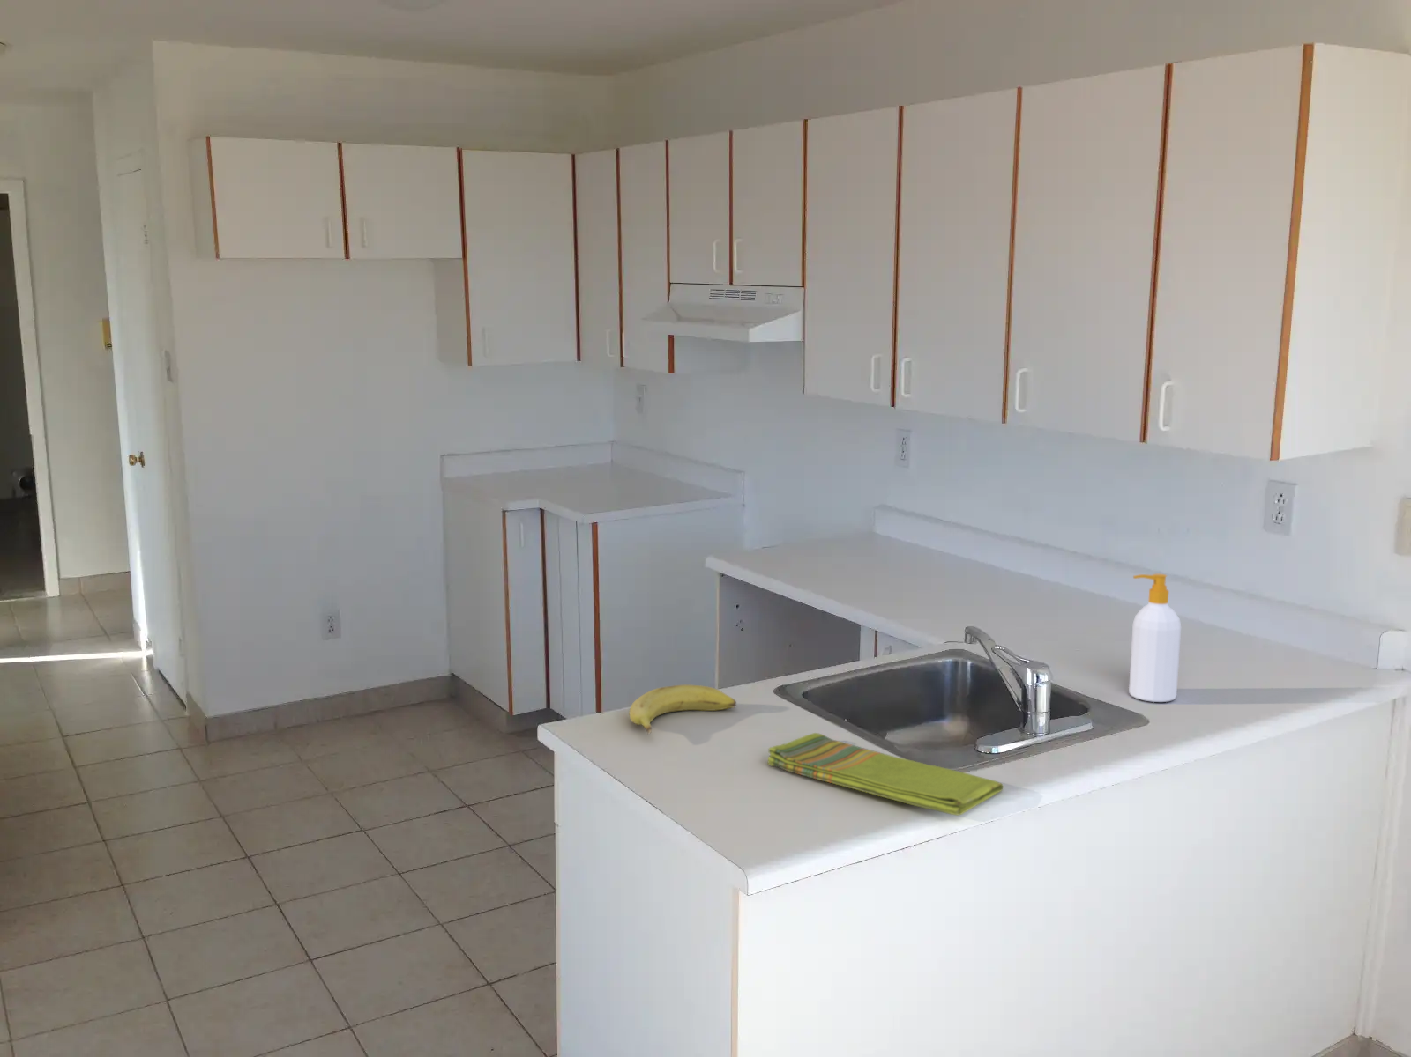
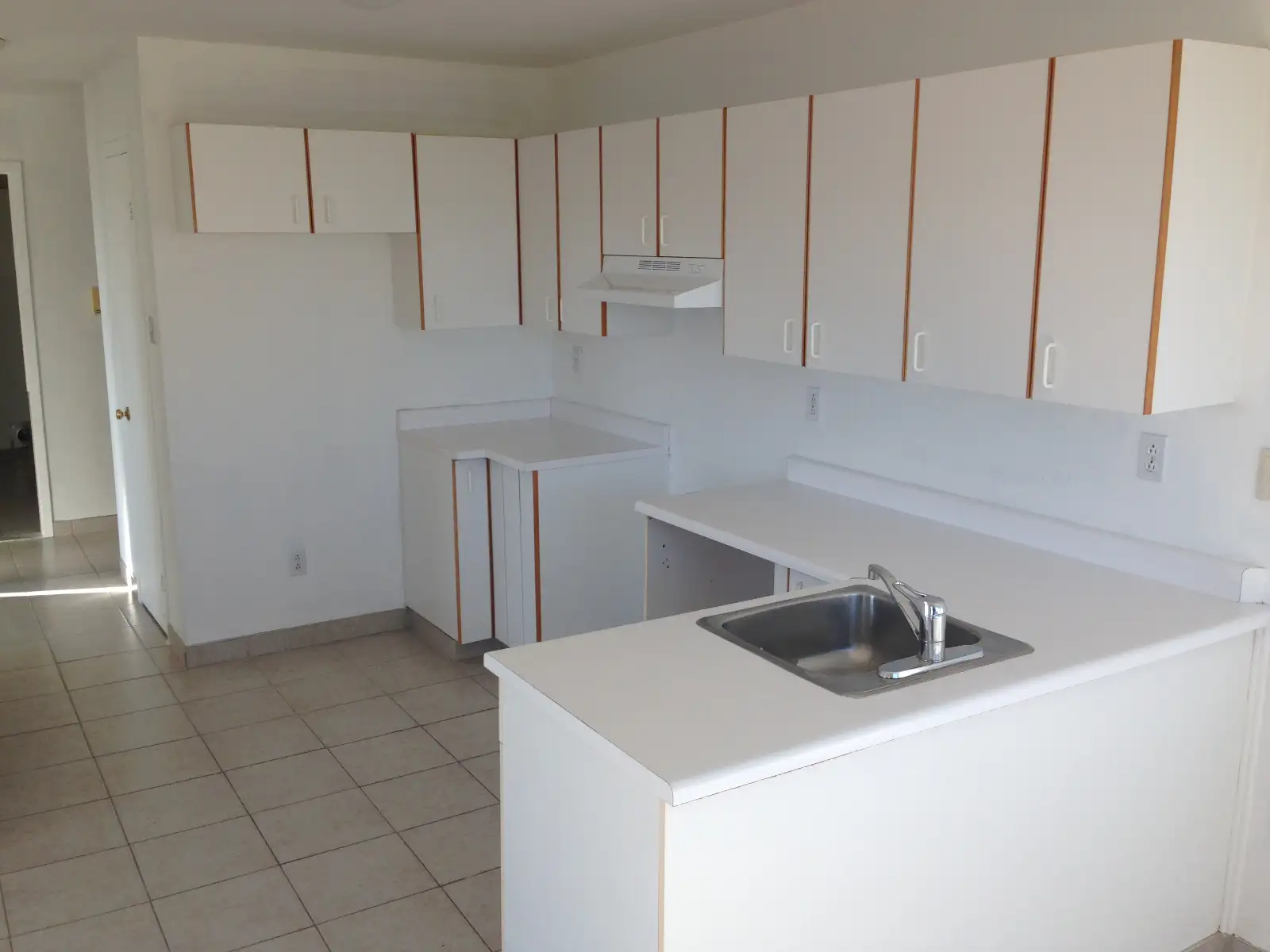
- dish towel (881, 769)
- soap bottle (1153, 635)
- fruit (684, 709)
